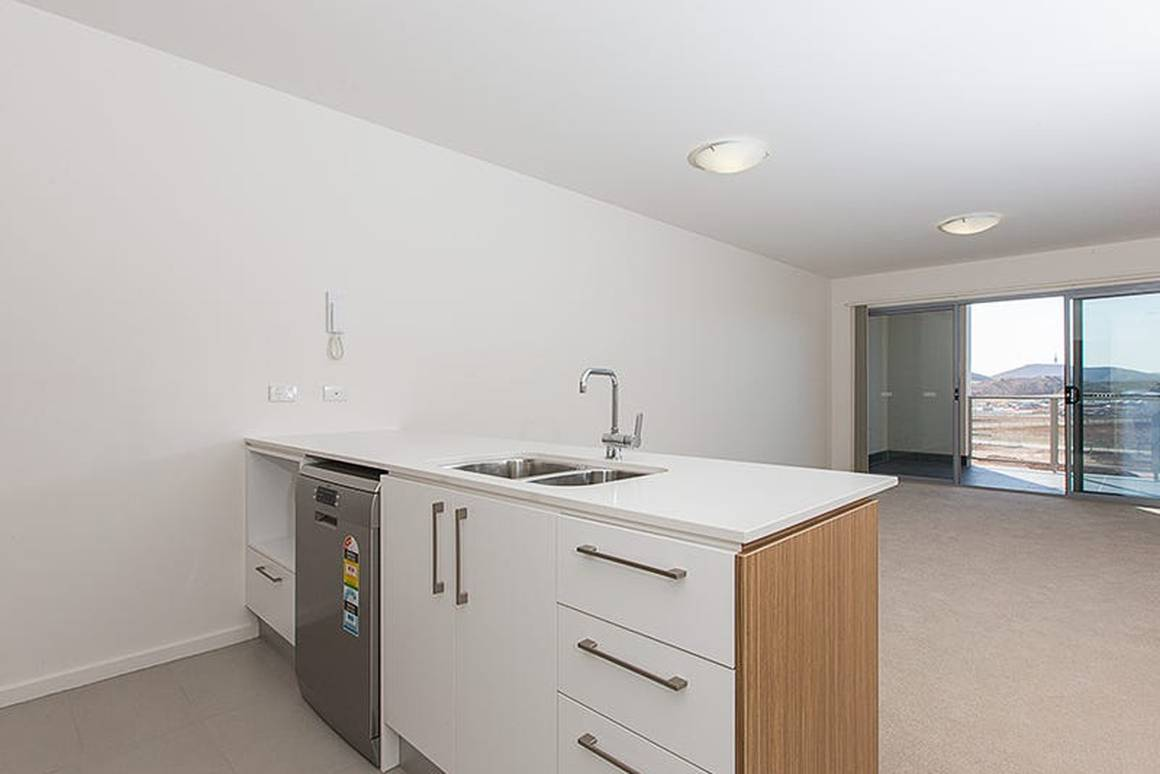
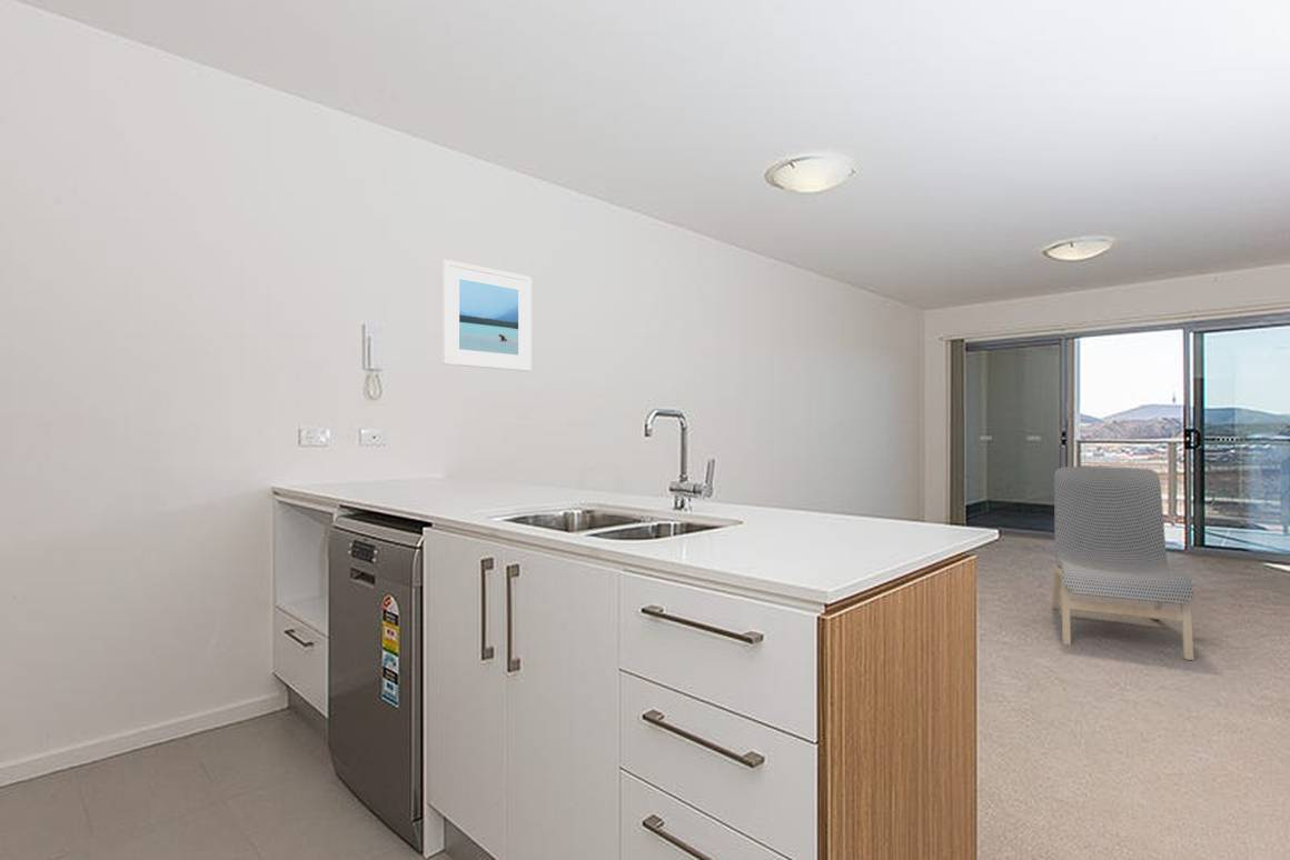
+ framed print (489, 318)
+ dining chair (1113, 550)
